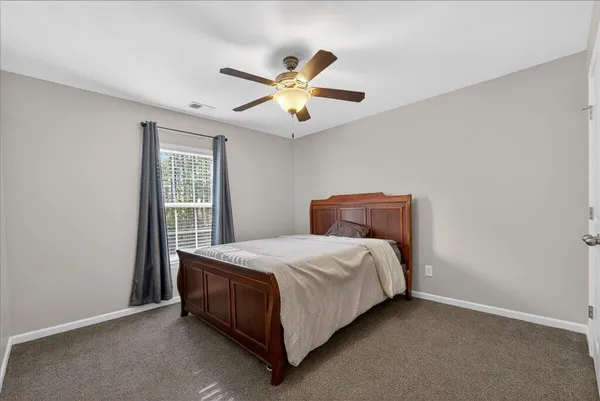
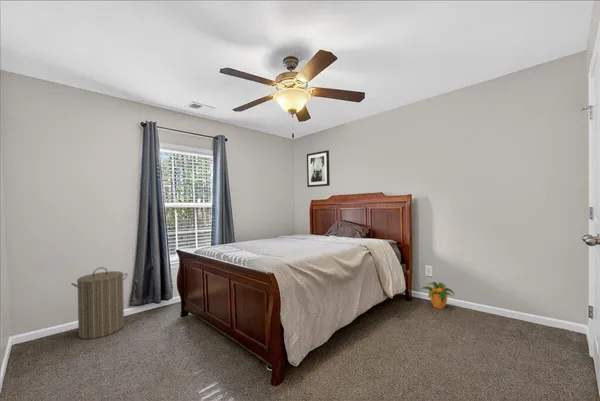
+ laundry hamper (101, 298)
+ wall art (317, 169)
+ potted plant (436, 293)
